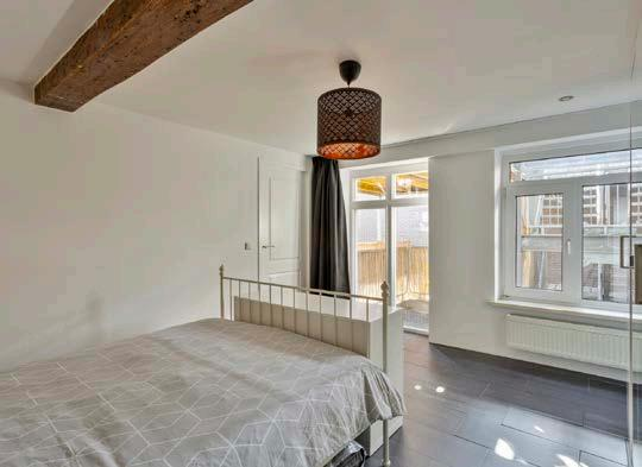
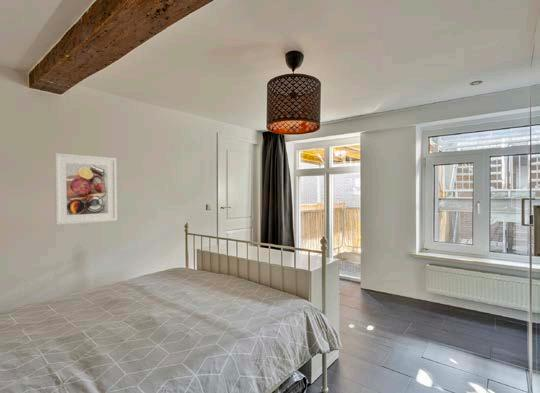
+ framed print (87, 189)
